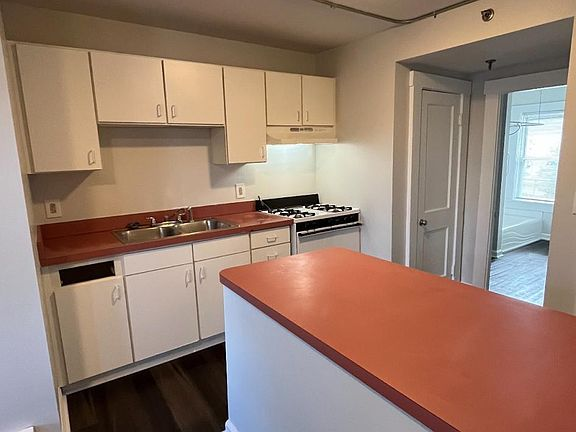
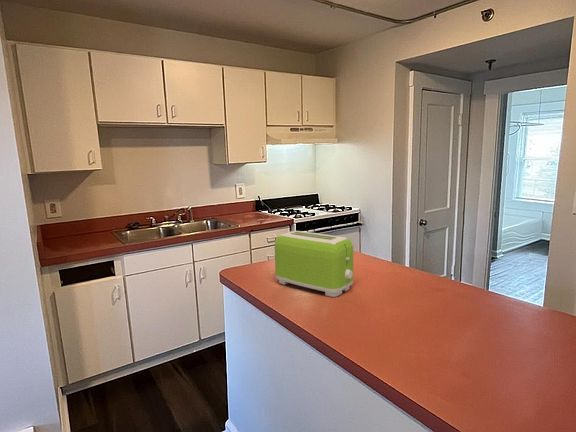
+ toaster (313, 260)
